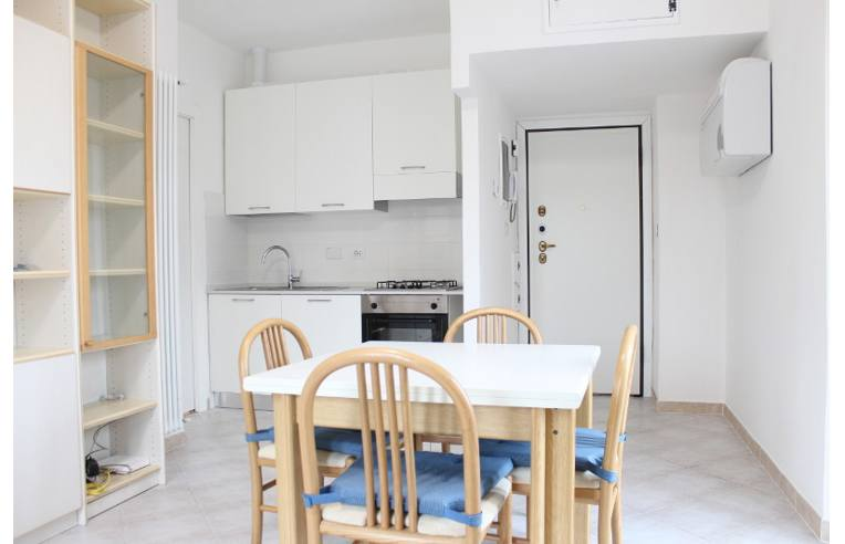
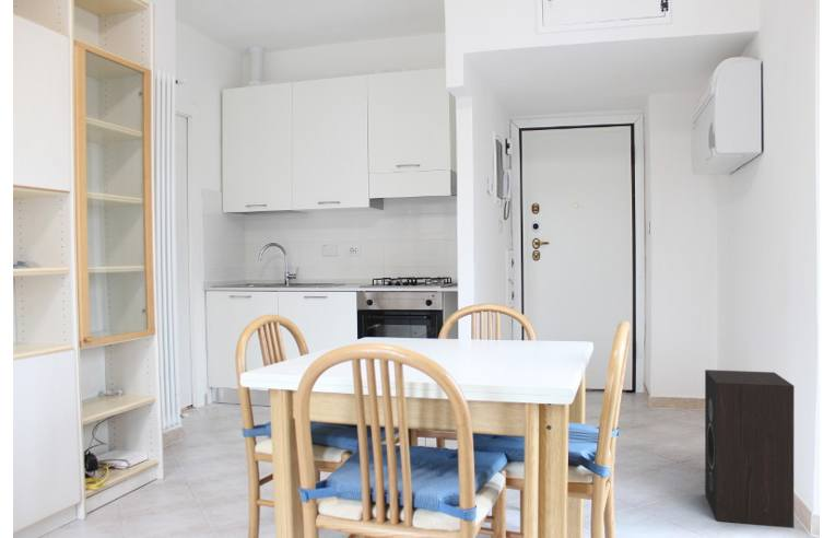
+ speaker (746, 443)
